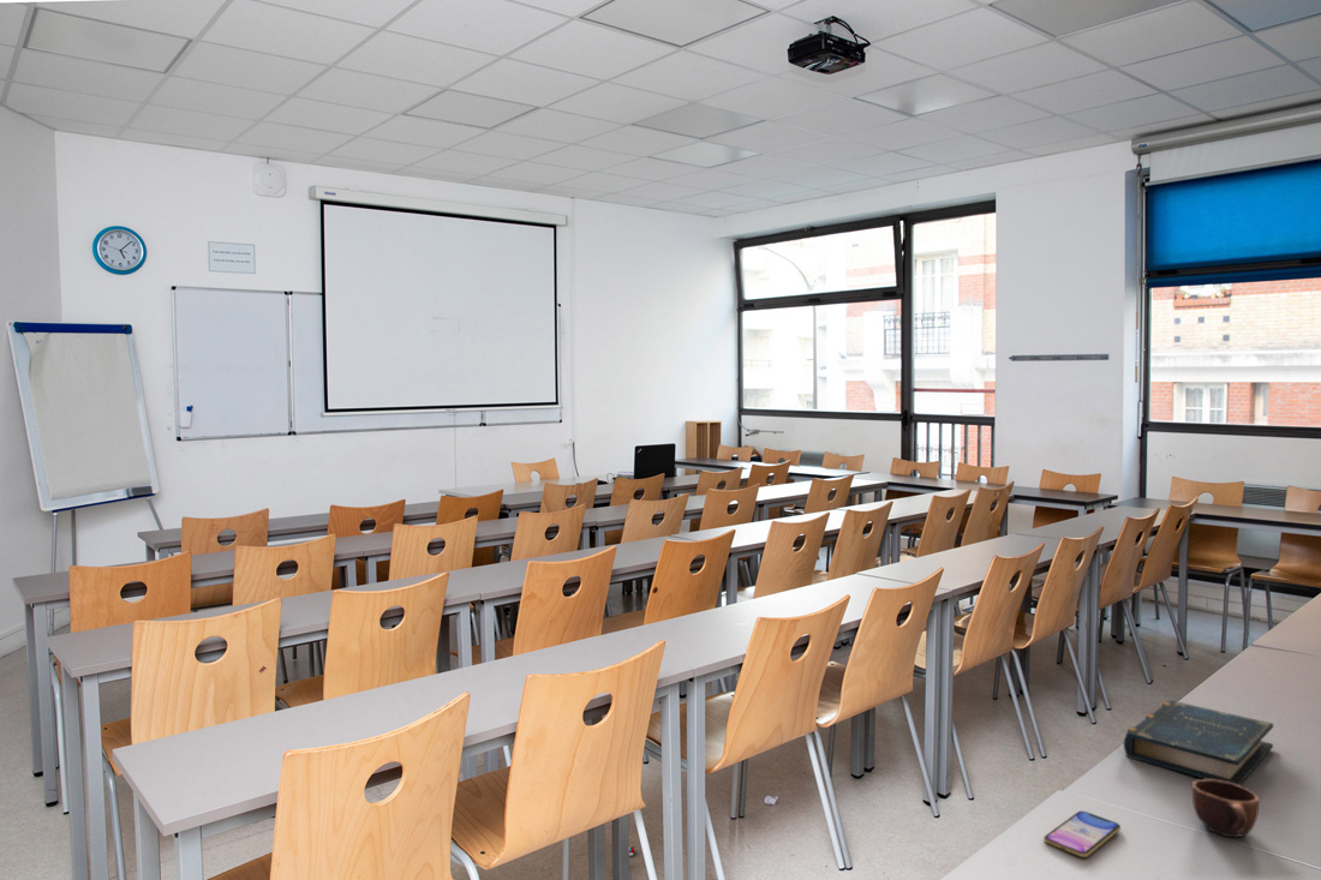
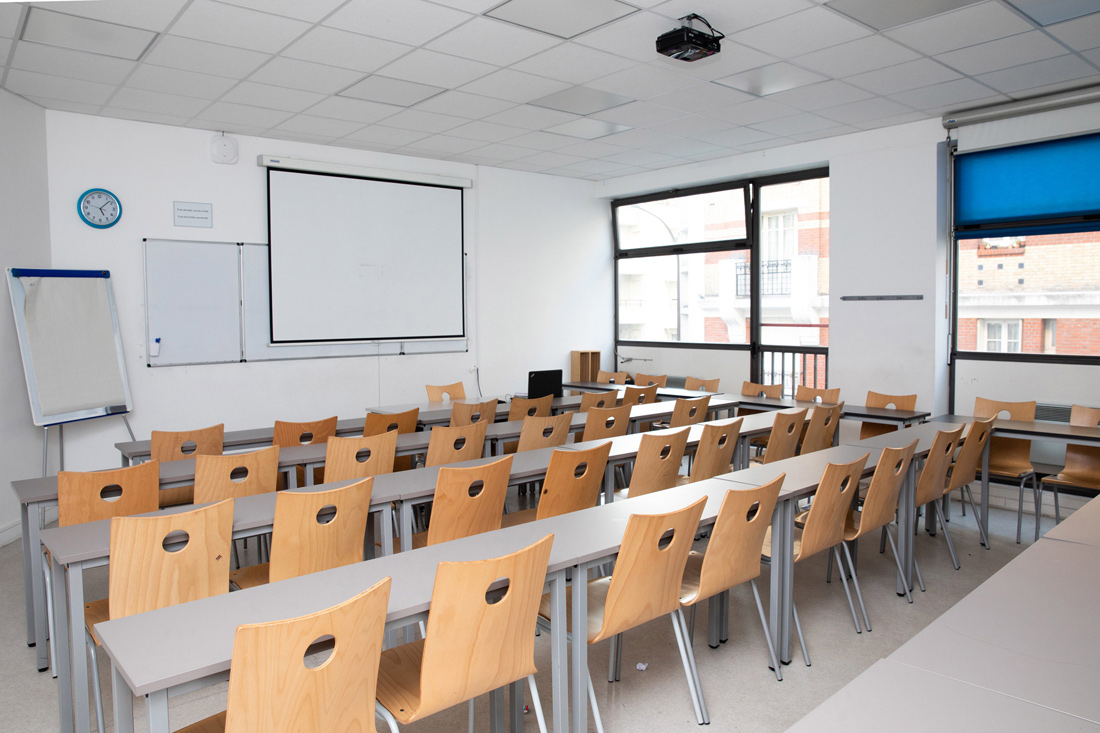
- smartphone (1082, 832)
- book (1197, 738)
- mug (1230, 812)
